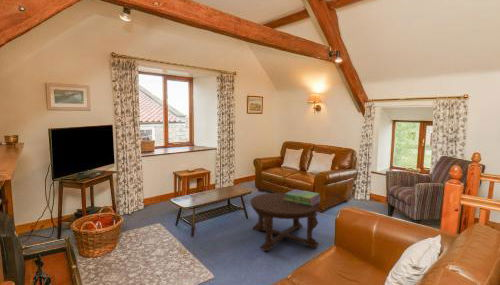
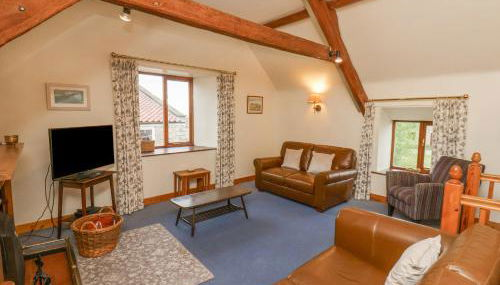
- coffee table (283, 218)
- stack of books (302, 197)
